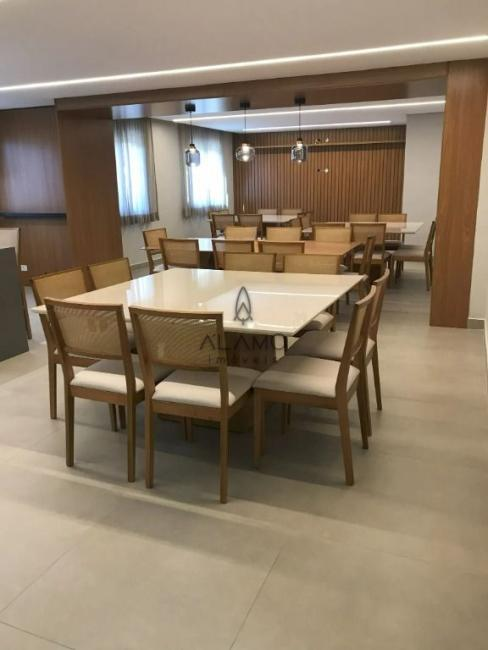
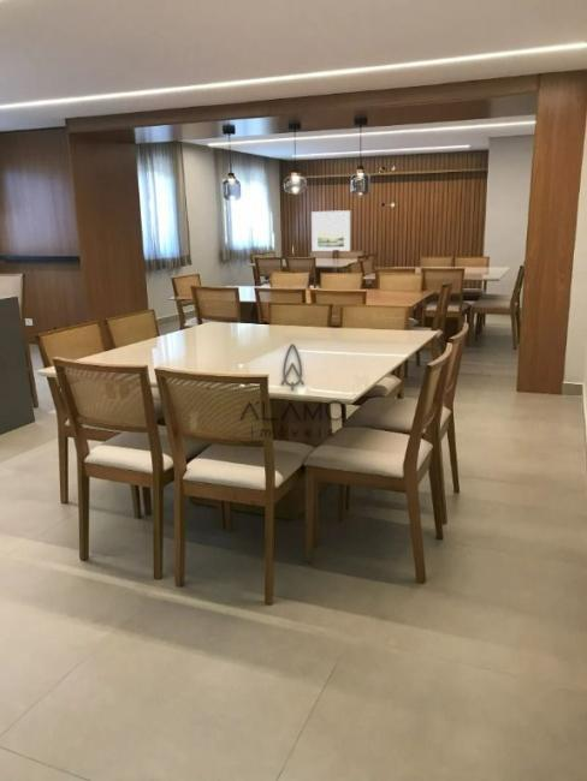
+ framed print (330, 232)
